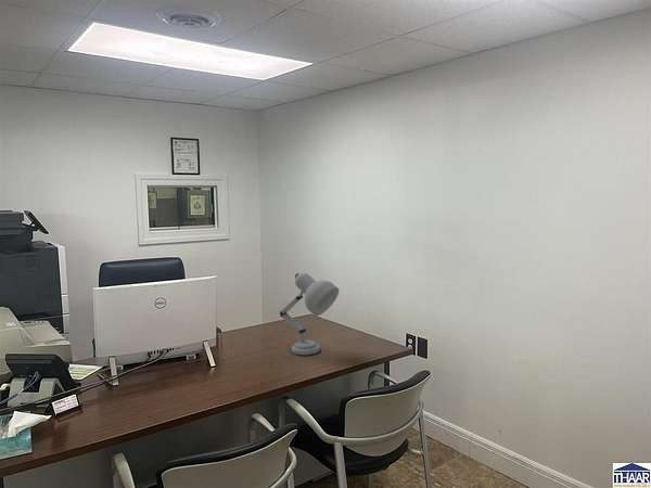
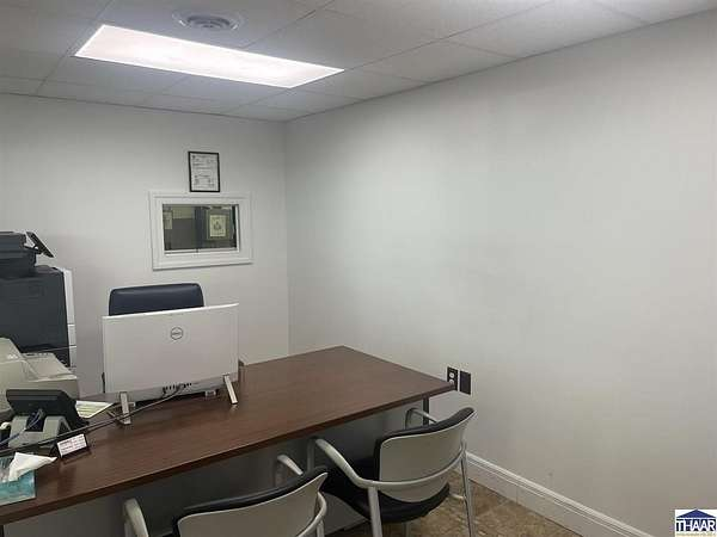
- desk lamp (310, 311)
